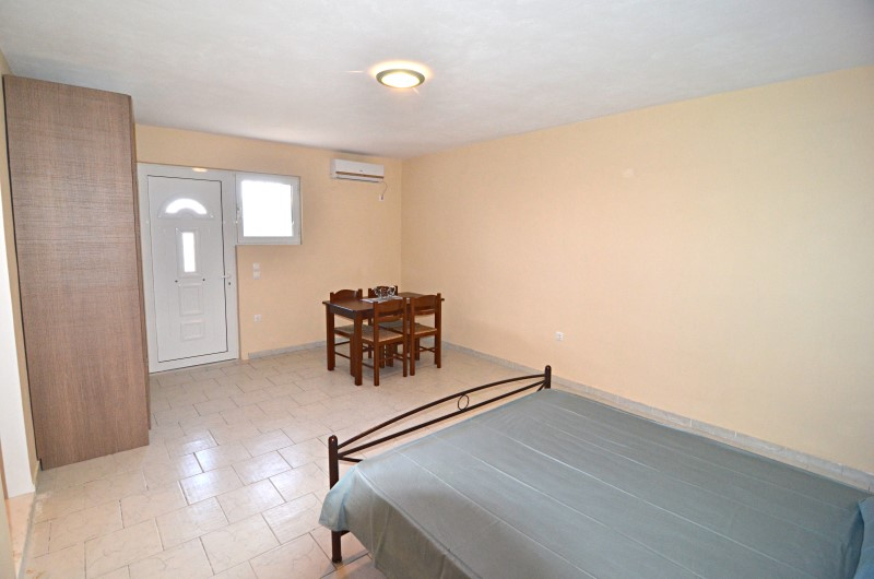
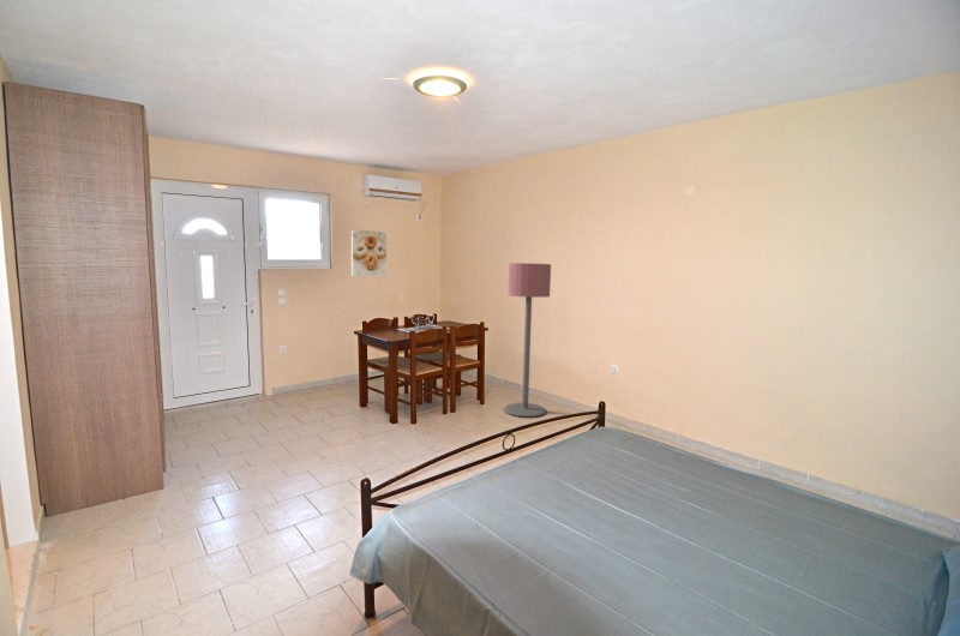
+ floor lamp (527, 337)
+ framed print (368, 253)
